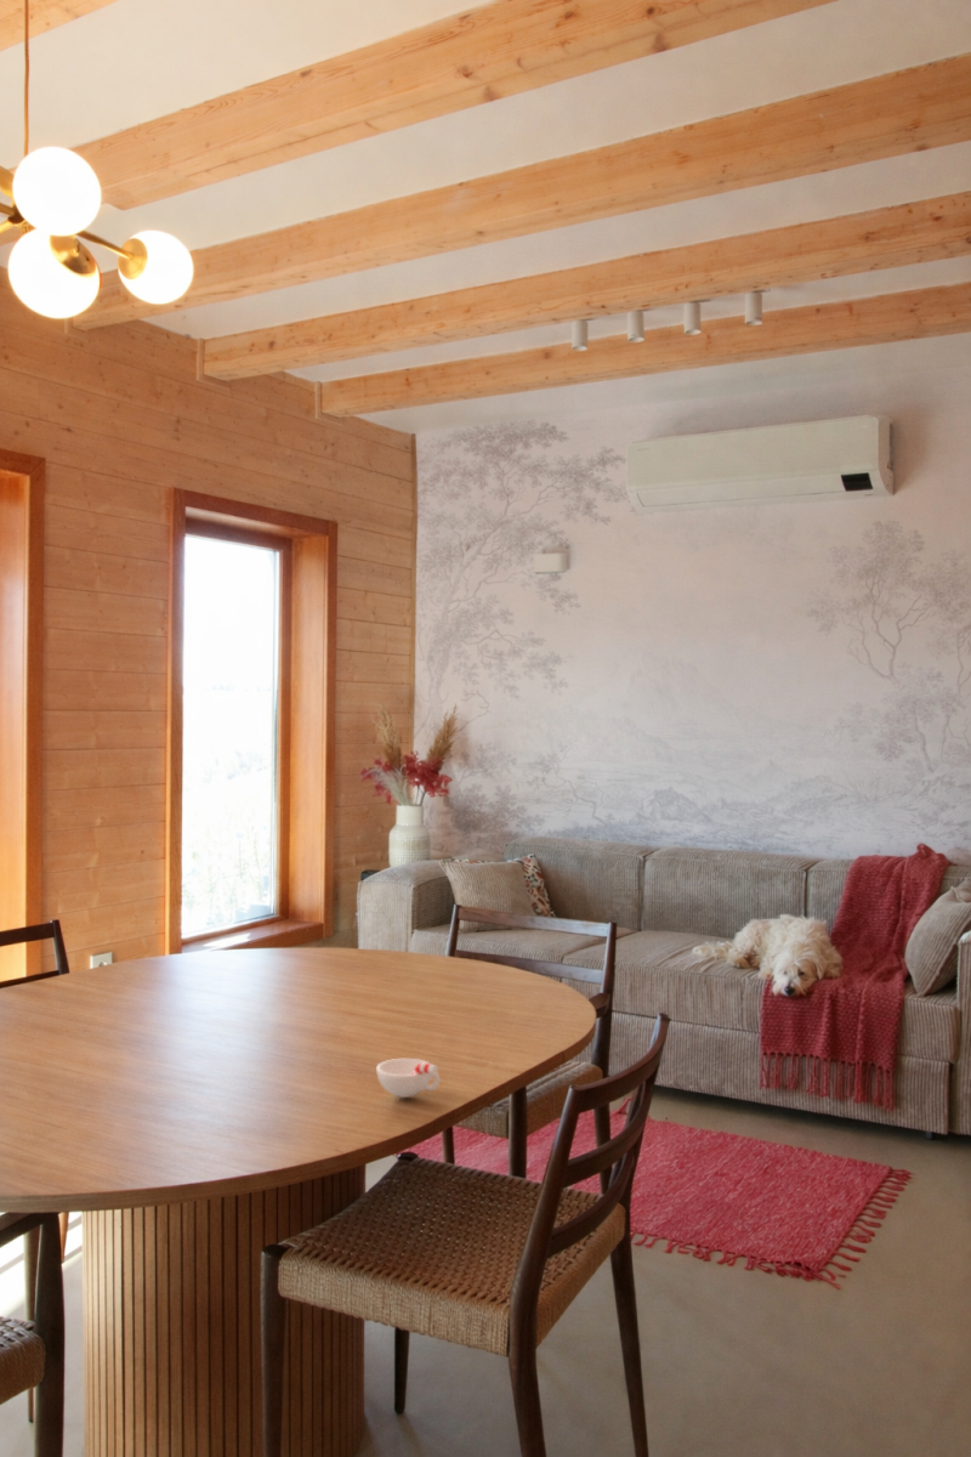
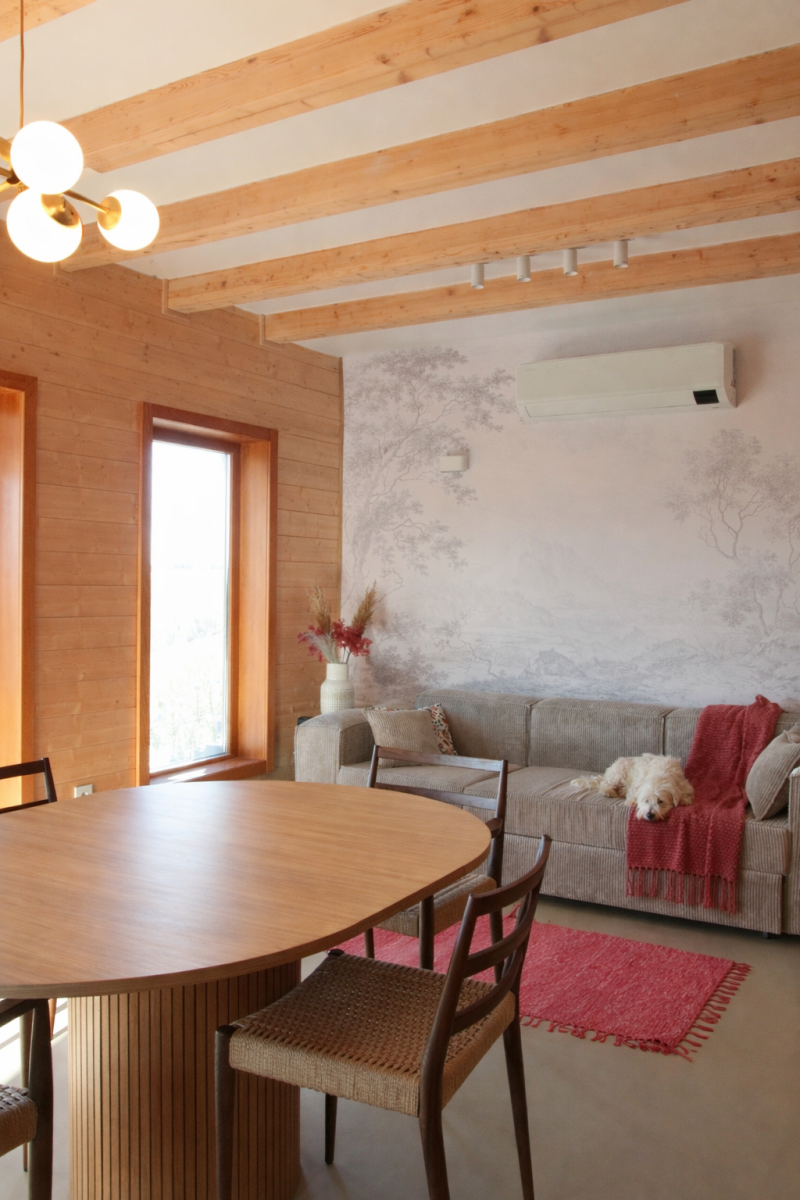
- cup (408, 1077)
